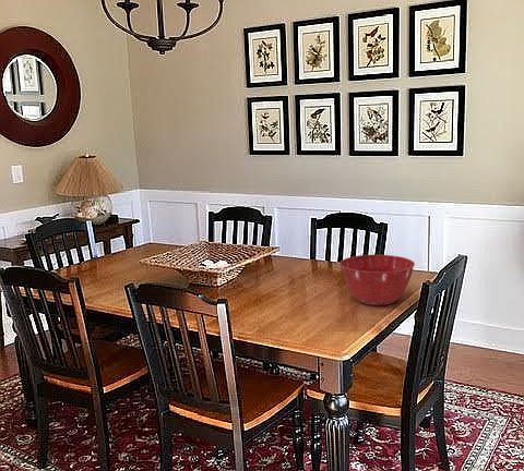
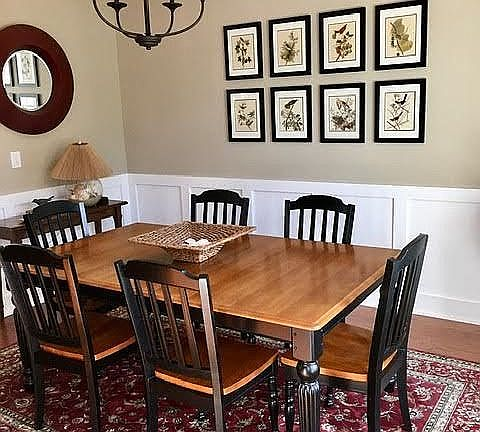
- mixing bowl (377, 281)
